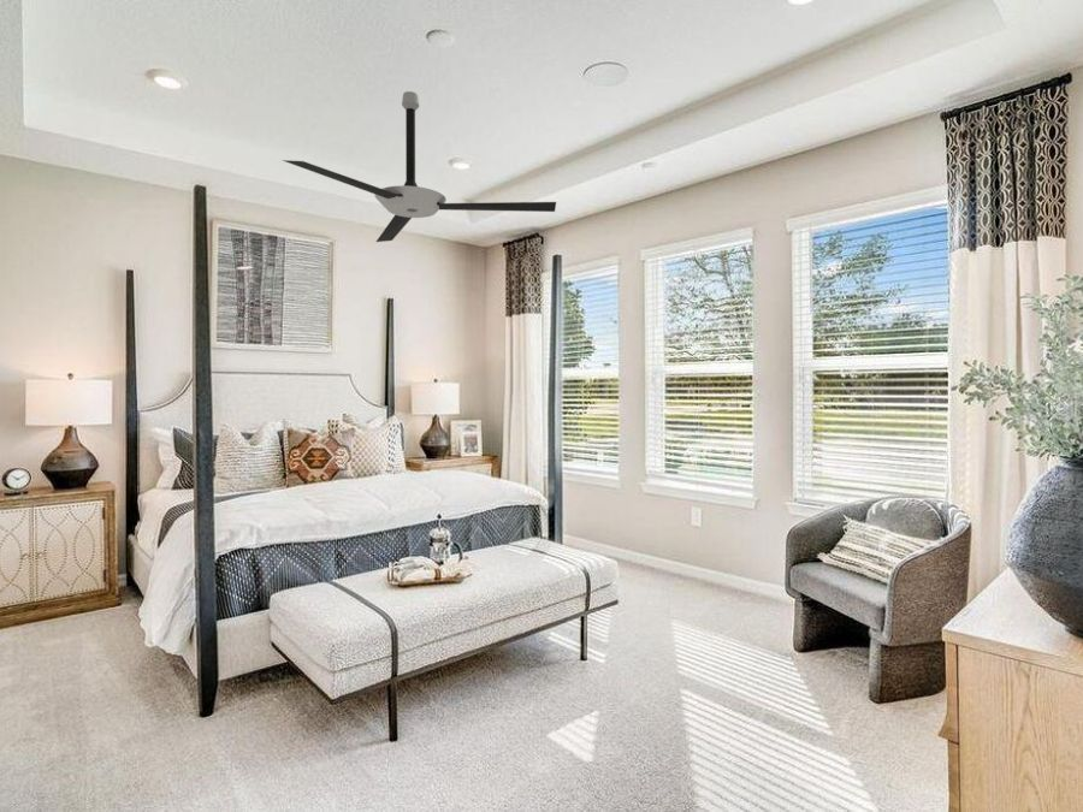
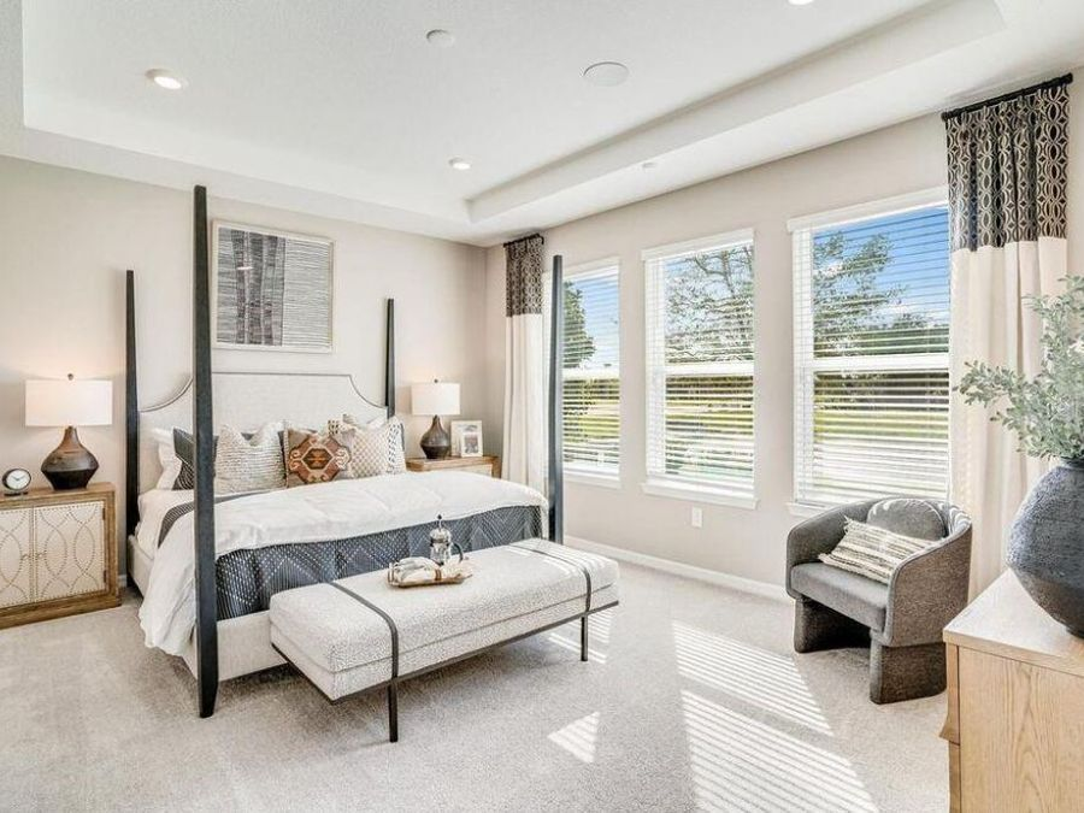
- ceiling fan (414, 159)
